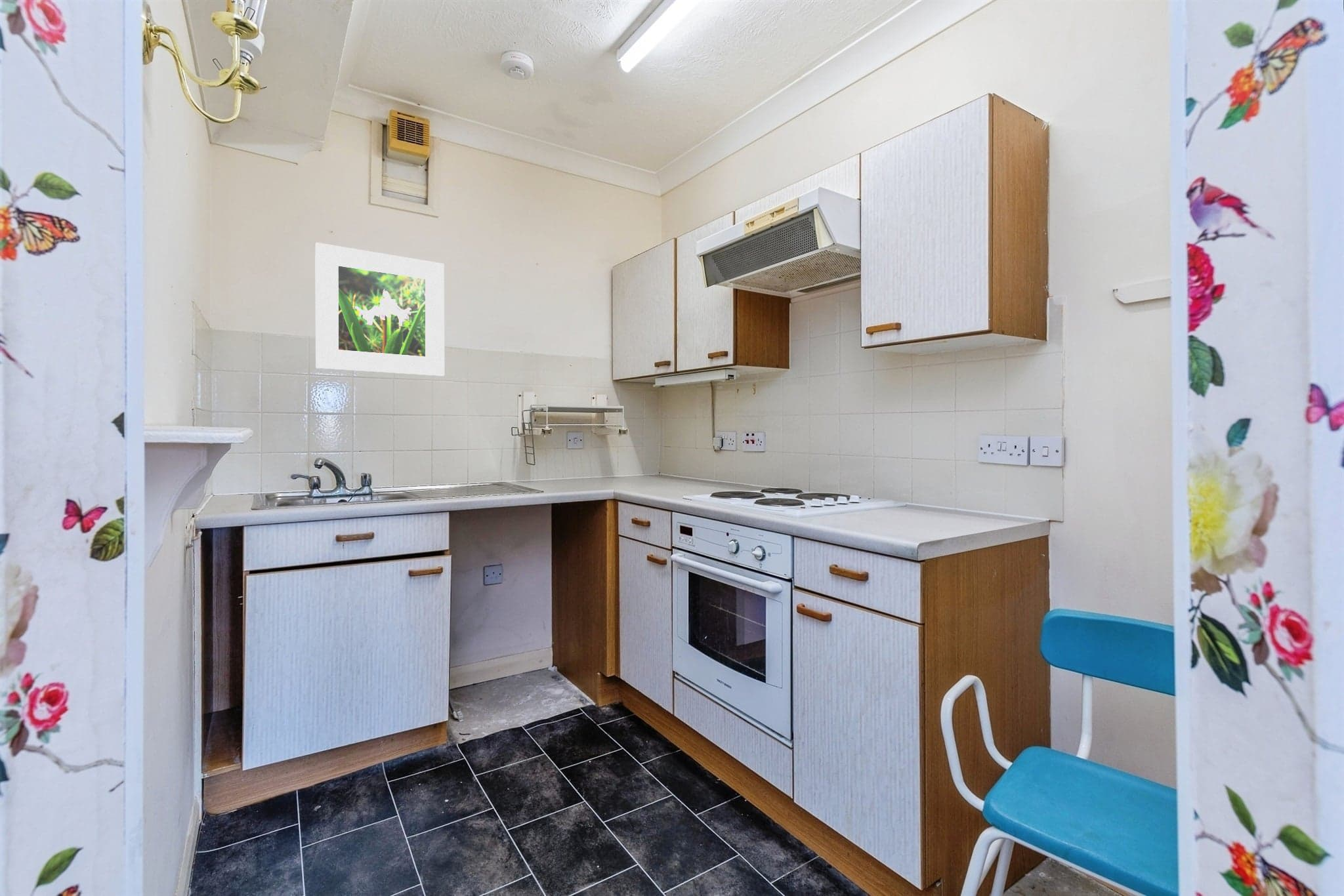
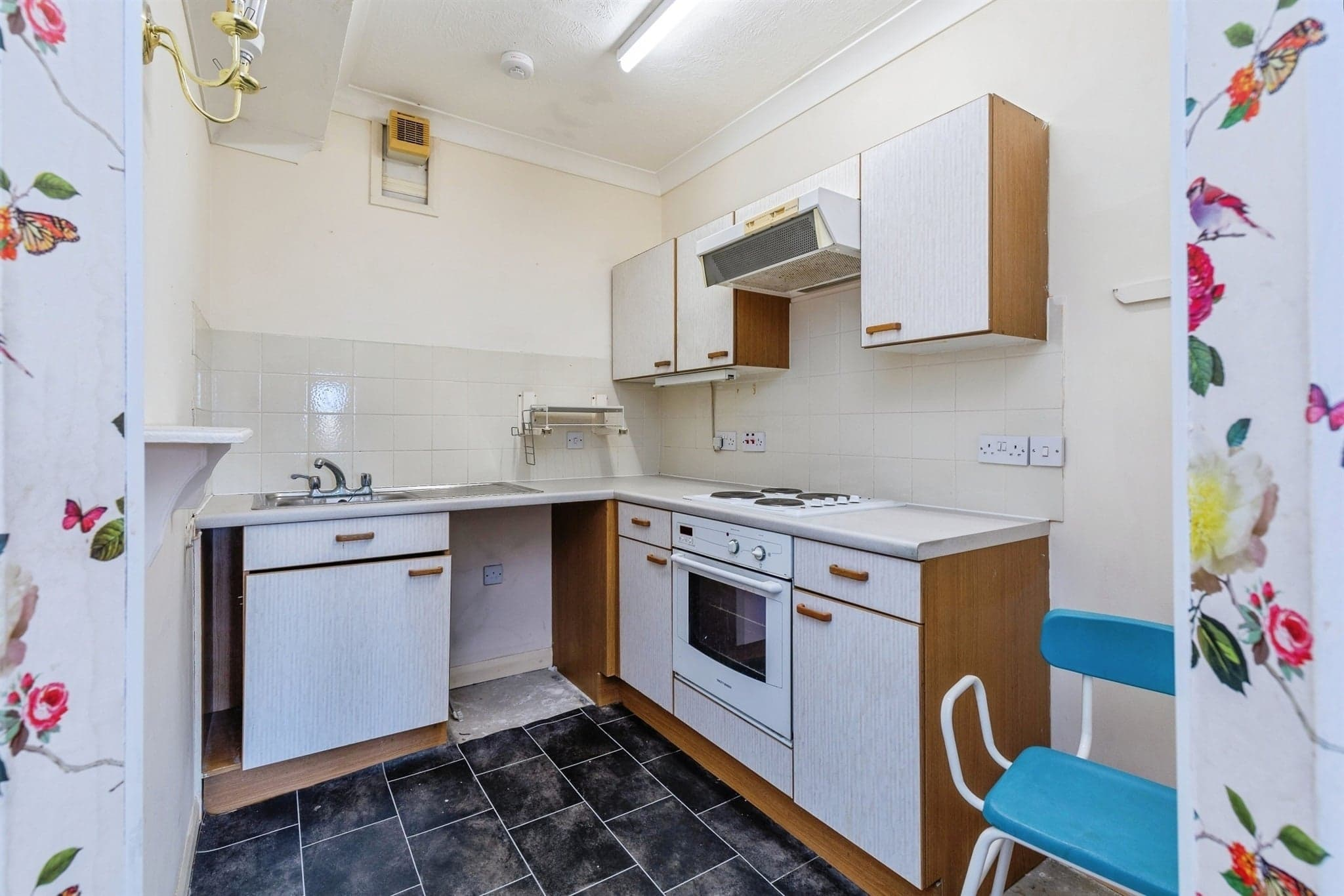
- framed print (383, 313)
